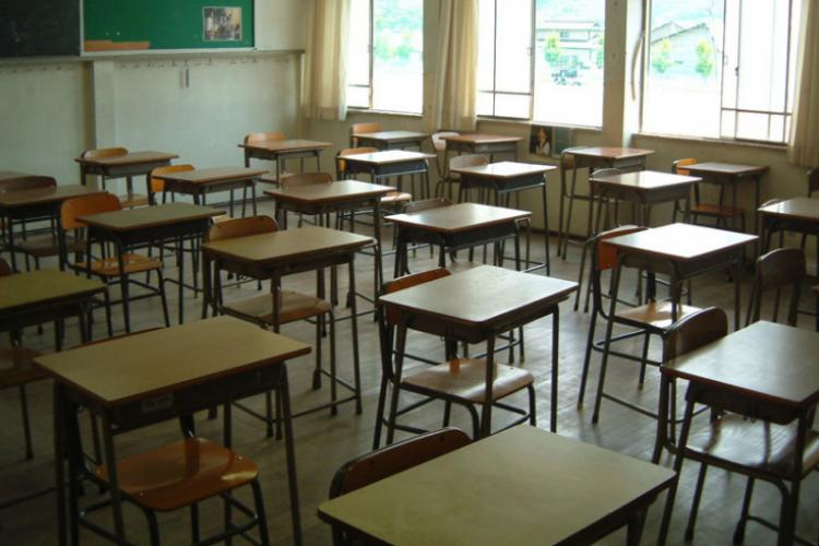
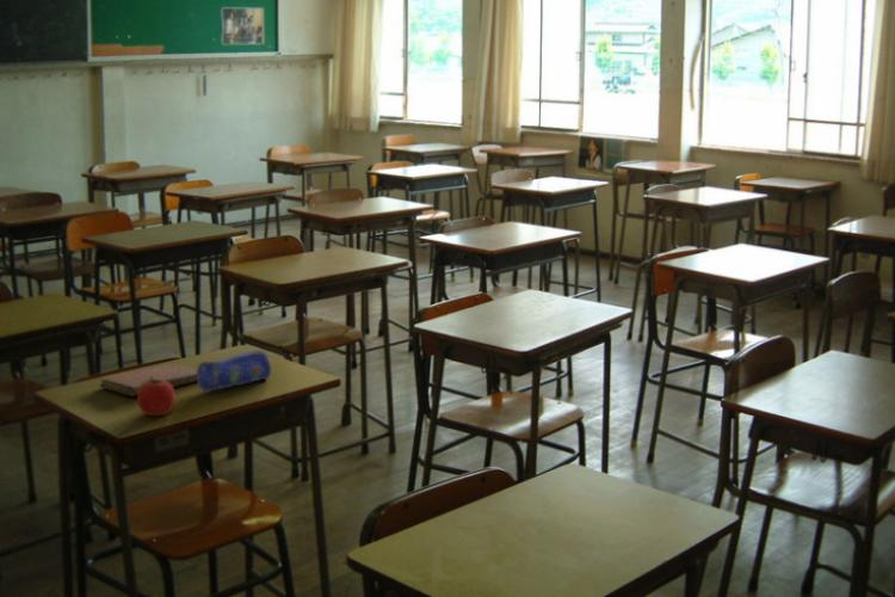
+ pencil case (235, 369)
+ notebook (153, 377)
+ apple (155, 395)
